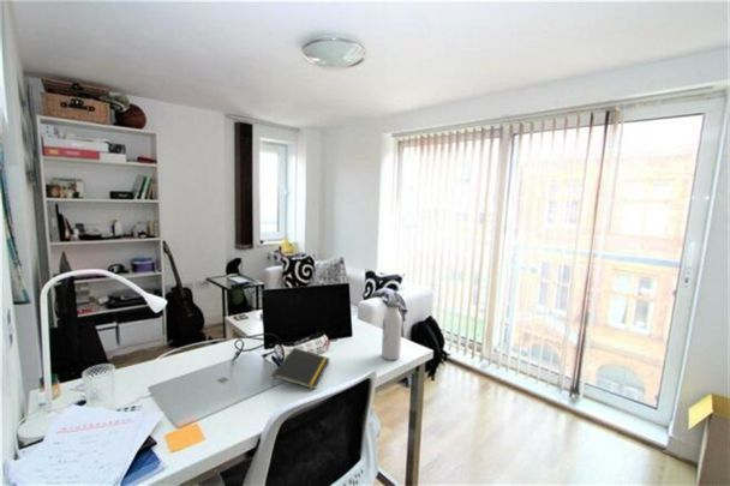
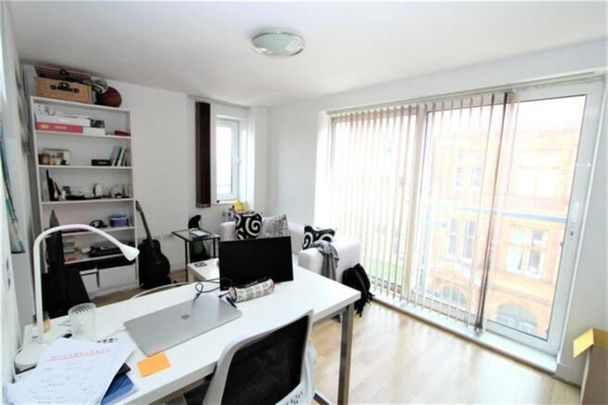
- notepad (303, 366)
- water bottle (391, 329)
